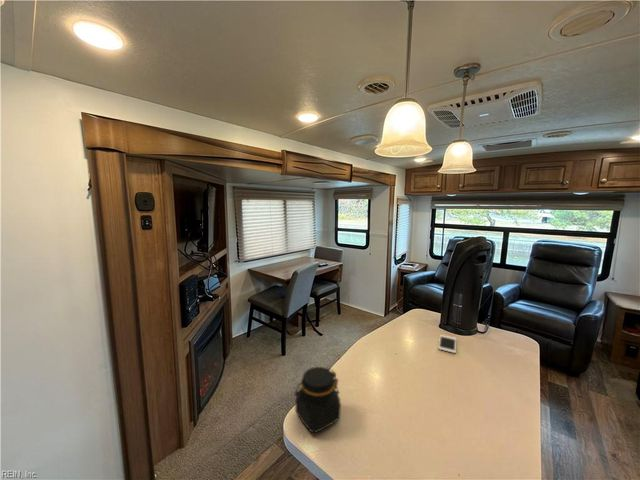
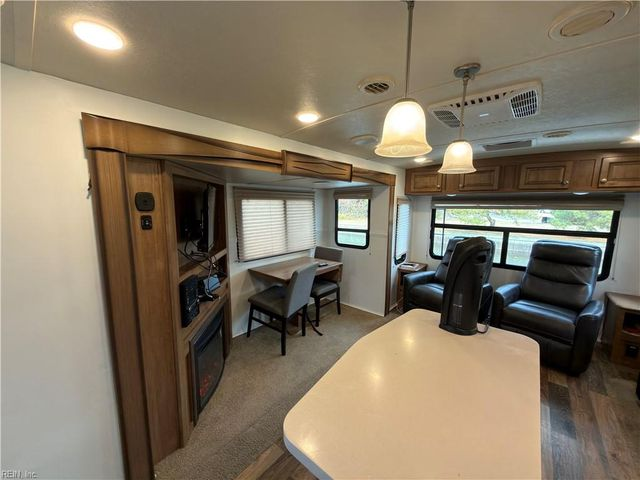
- jar (317, 396)
- cell phone (447, 343)
